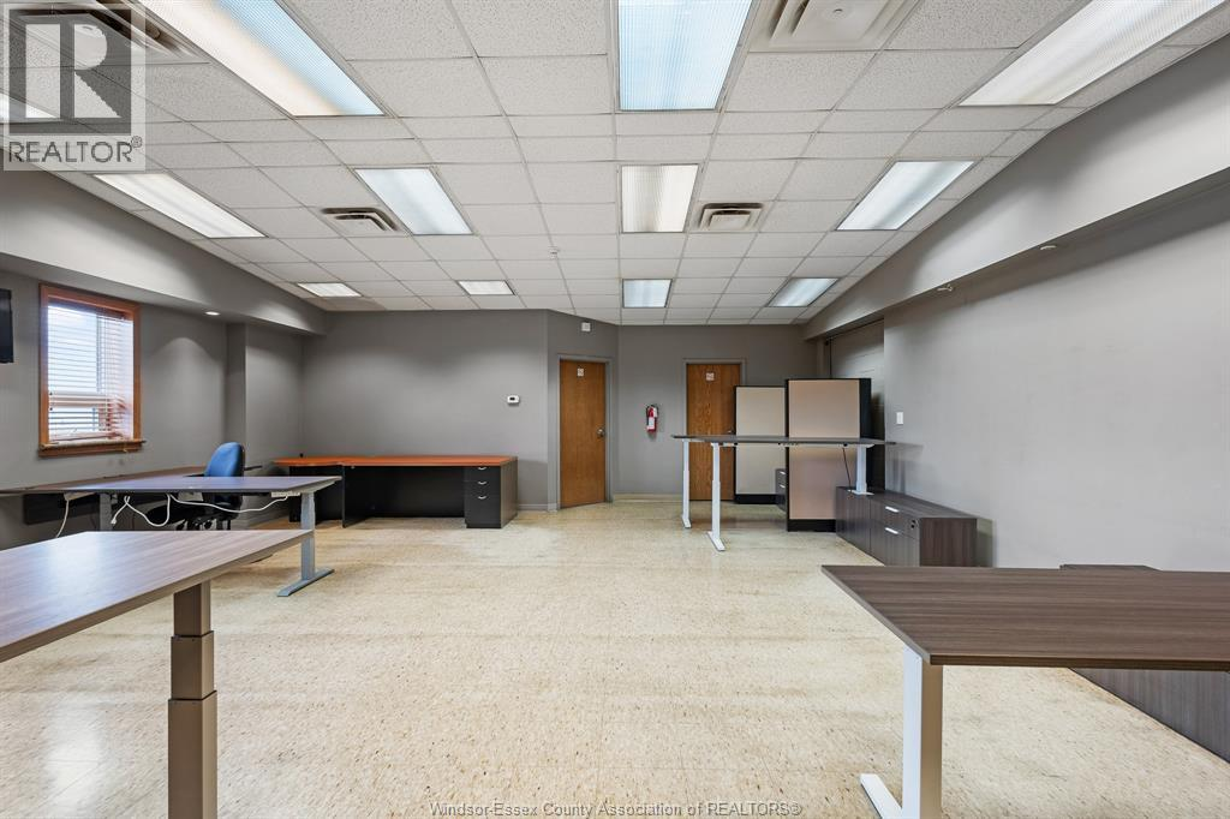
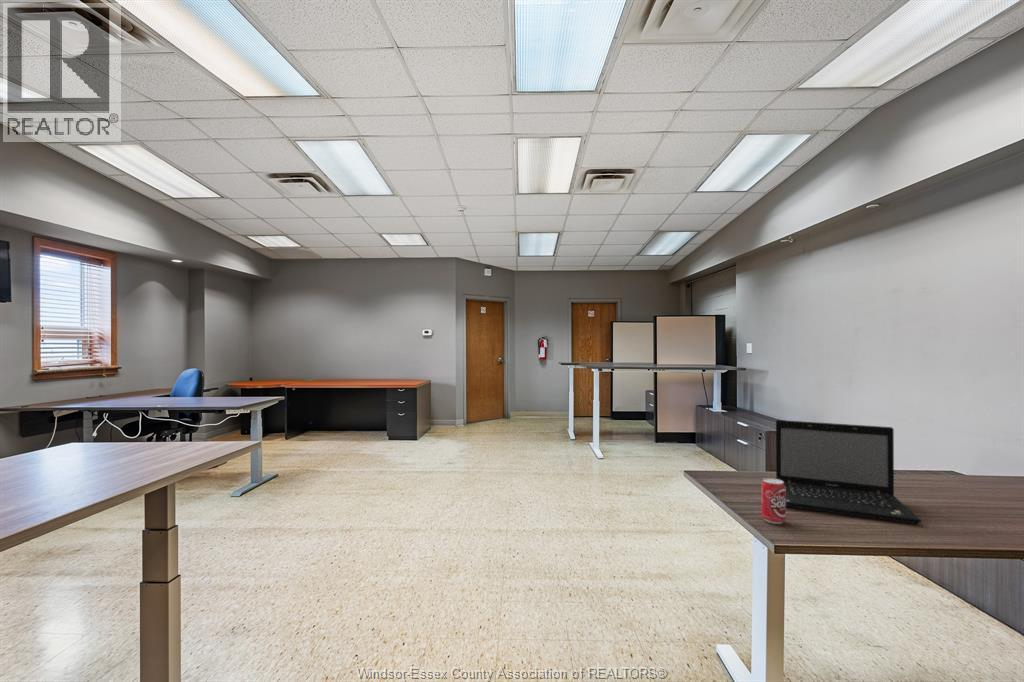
+ laptop (839, 466)
+ beverage can (773, 500)
